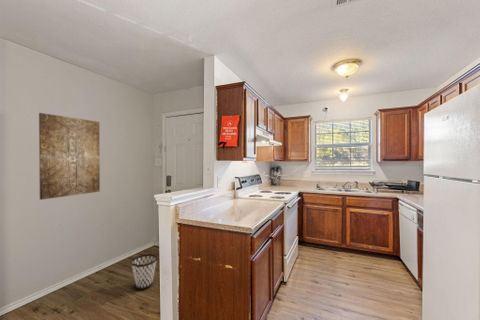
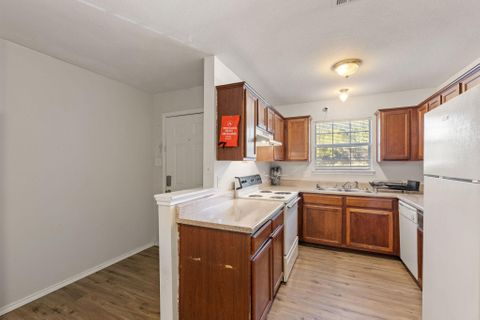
- wastebasket (144, 272)
- wall art (72, 156)
